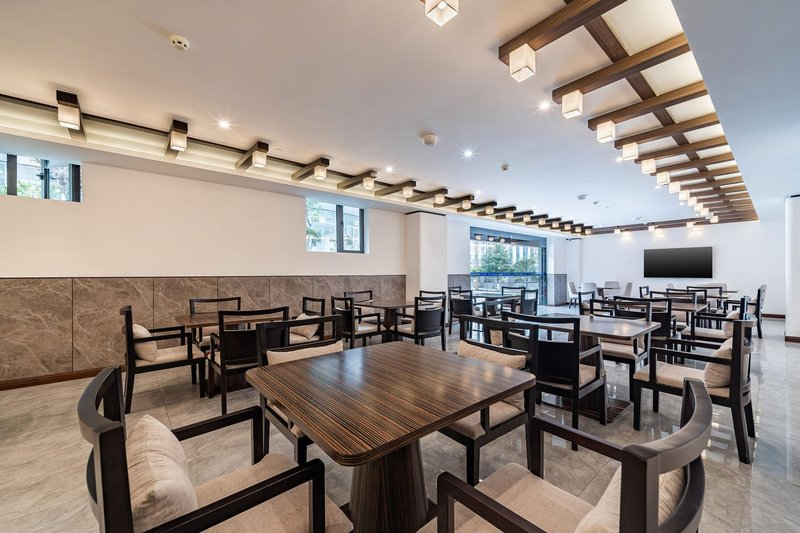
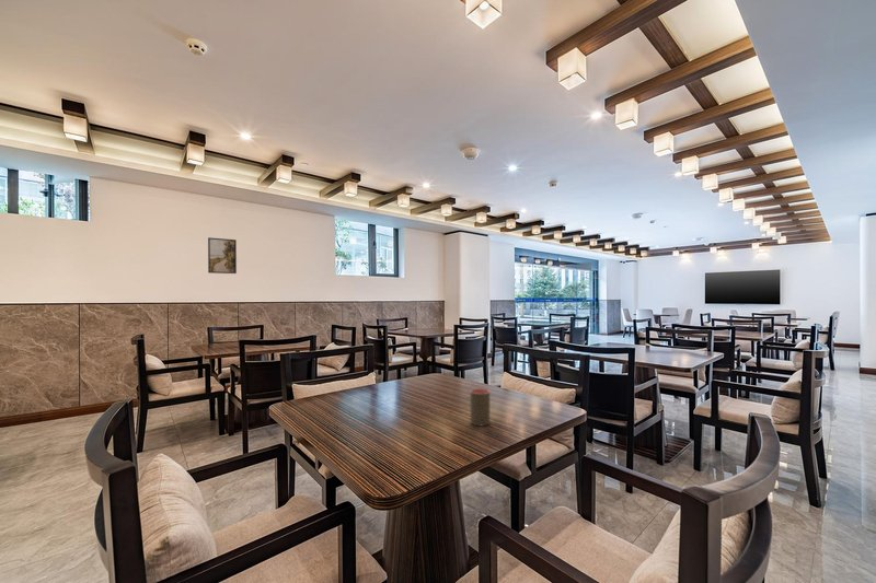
+ cup (480, 406)
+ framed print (222, 256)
